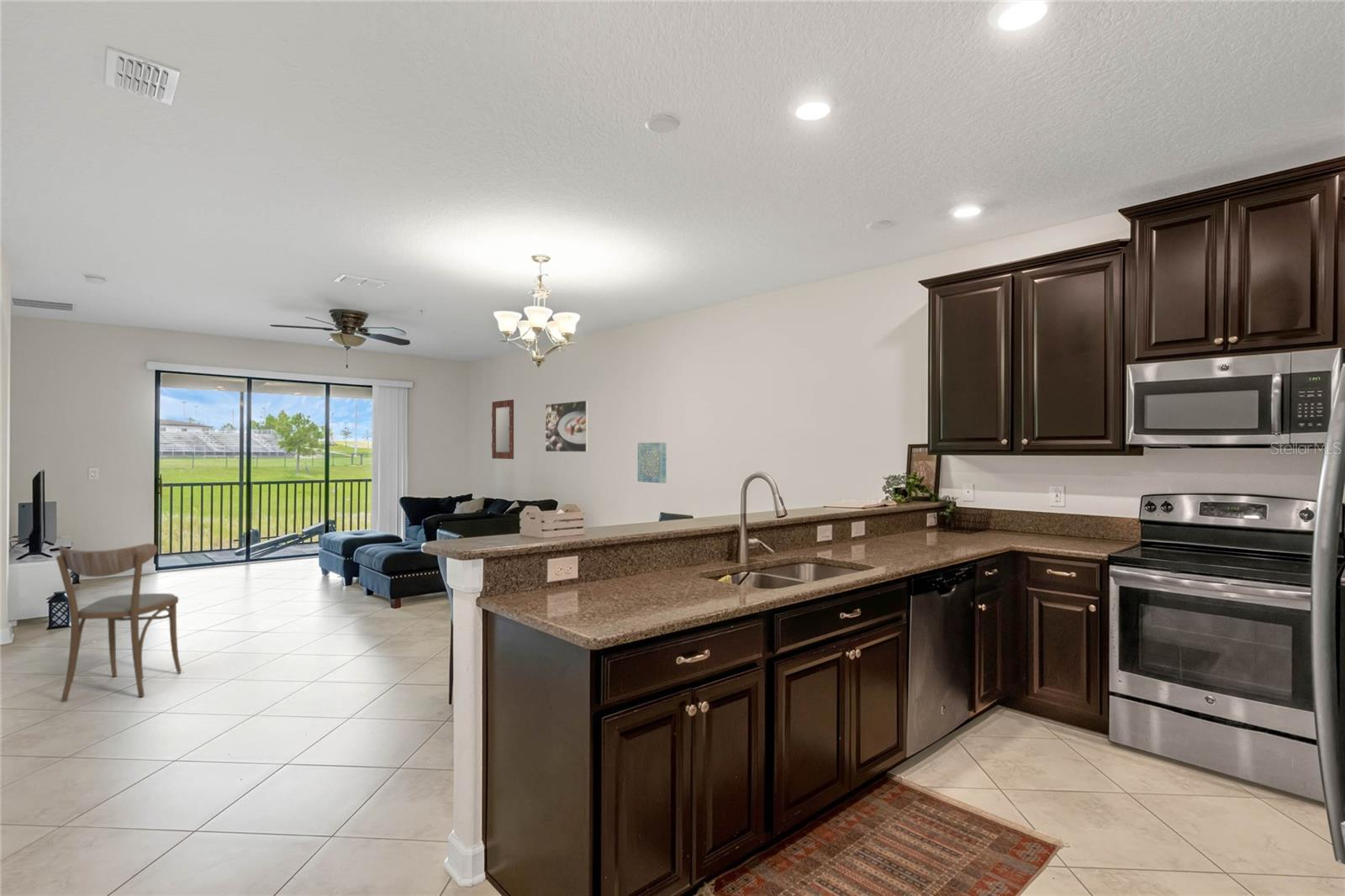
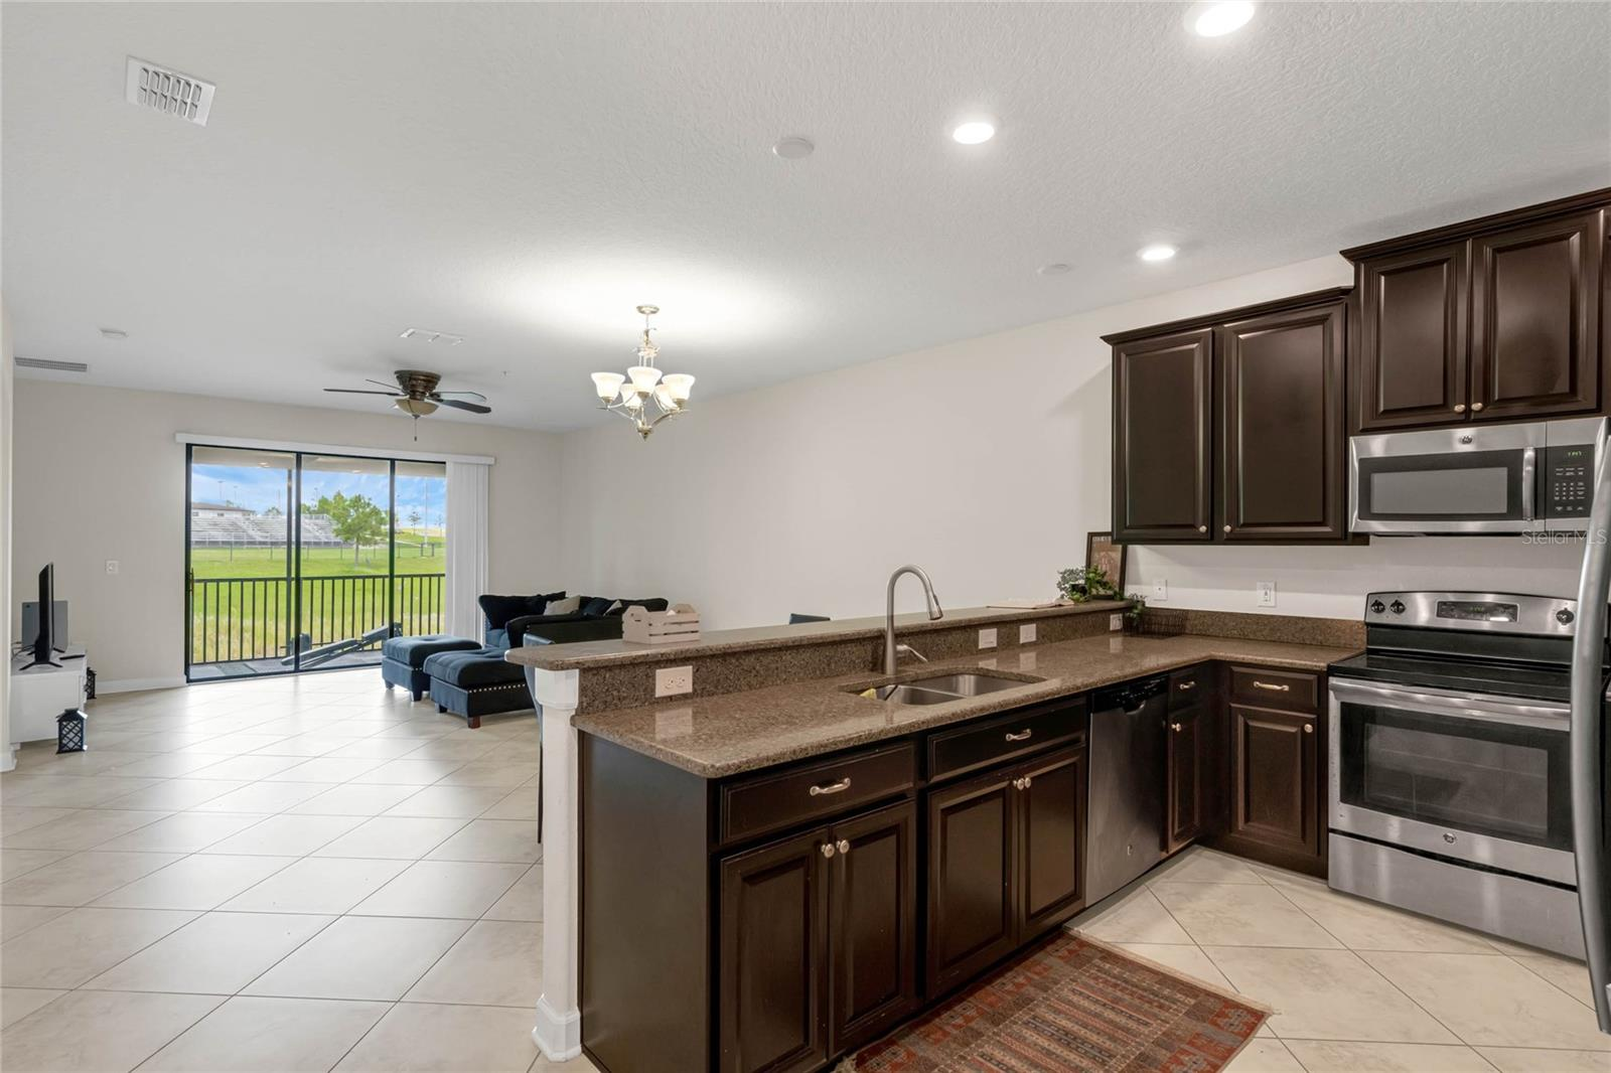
- wall art (651, 462)
- home mirror (502, 430)
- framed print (566, 427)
- dining chair (122, 614)
